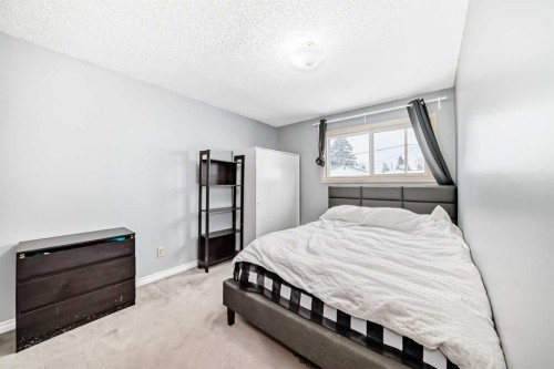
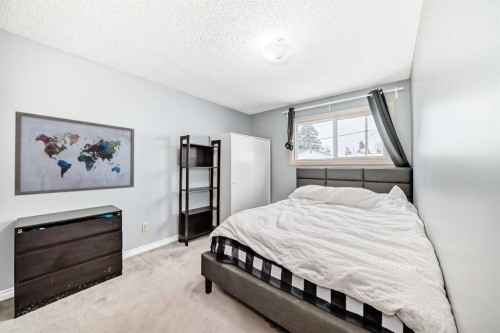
+ wall art (85, 156)
